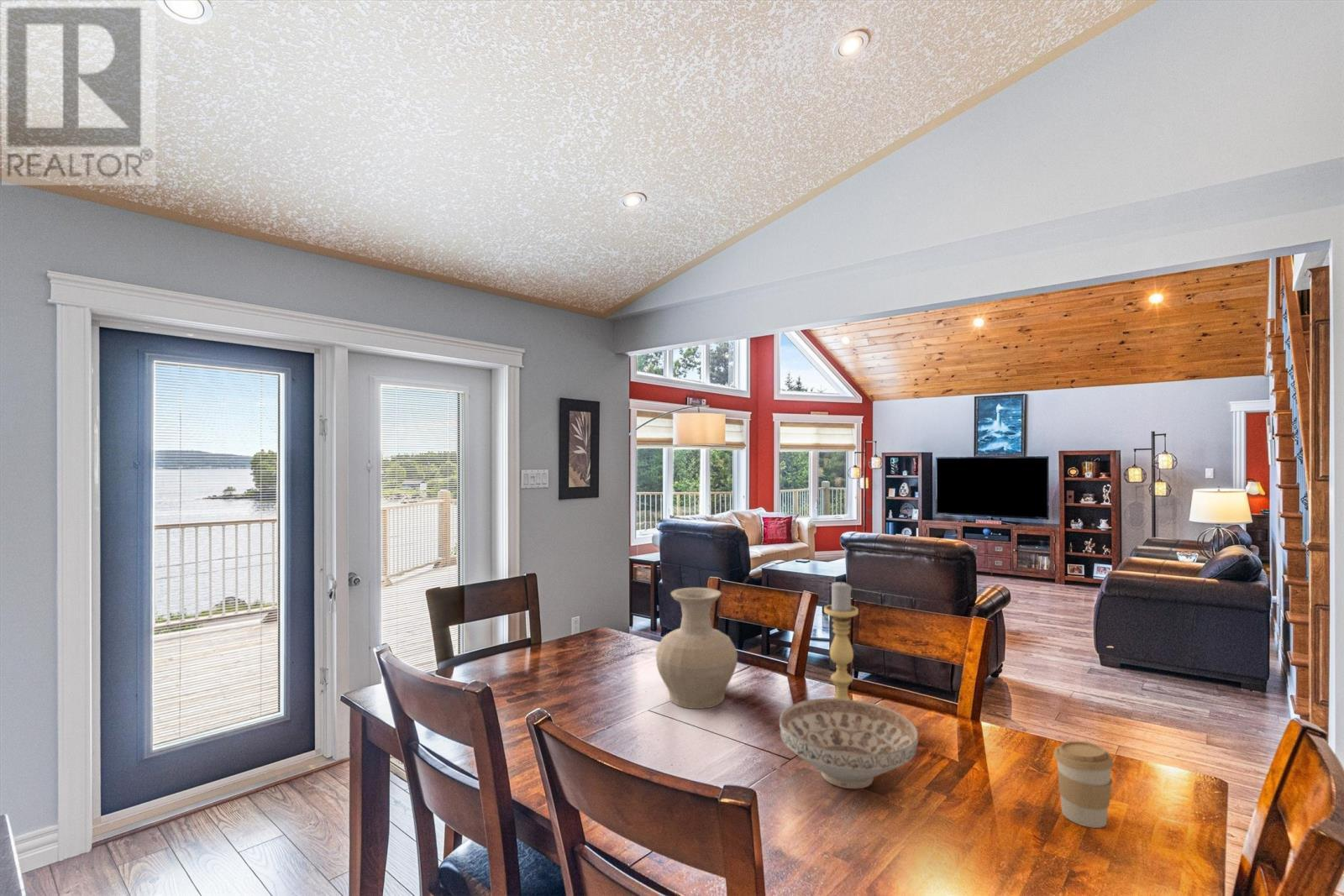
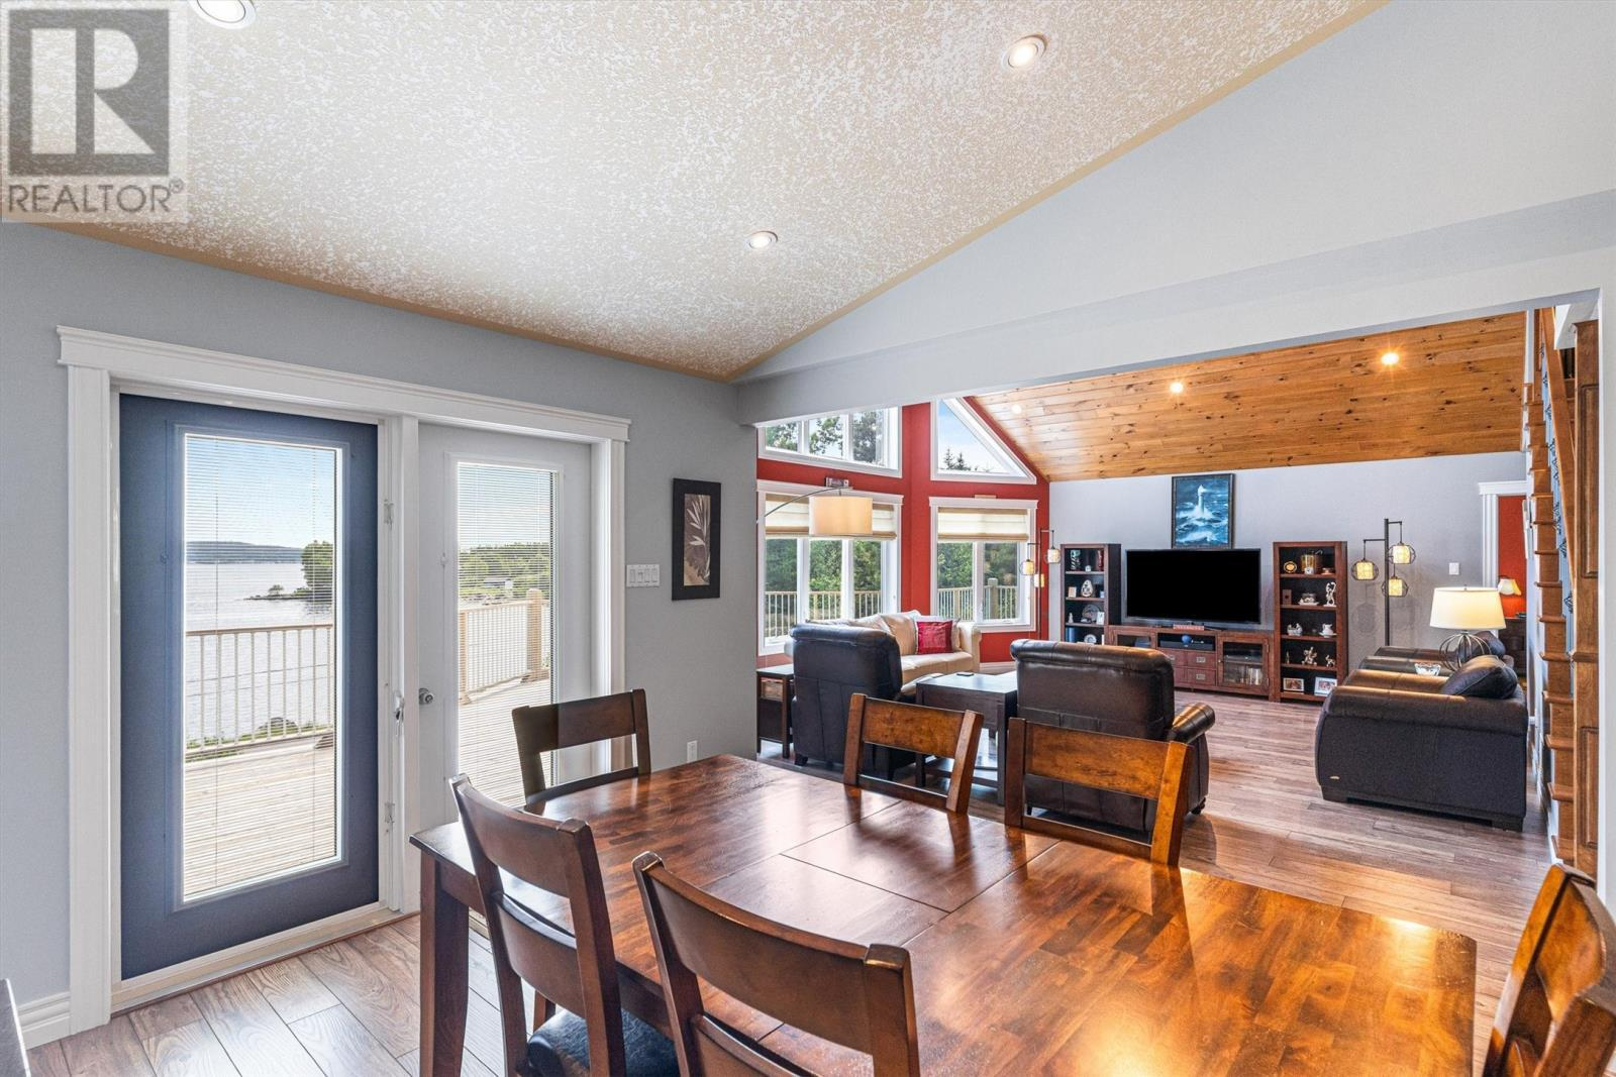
- coffee cup (1083, 781)
- vase (696, 645)
- decorative bowl (847, 749)
- candle holder (841, 645)
